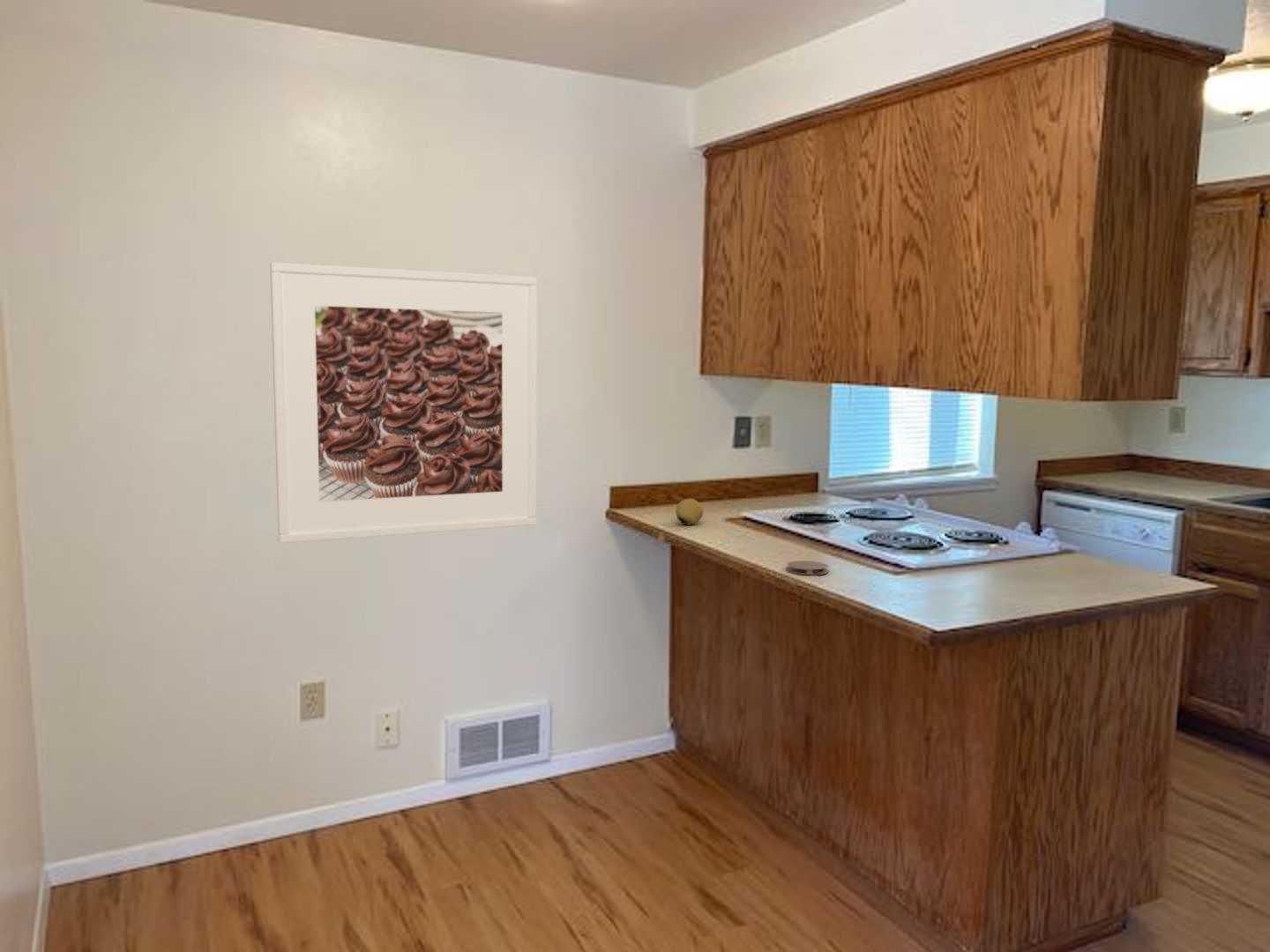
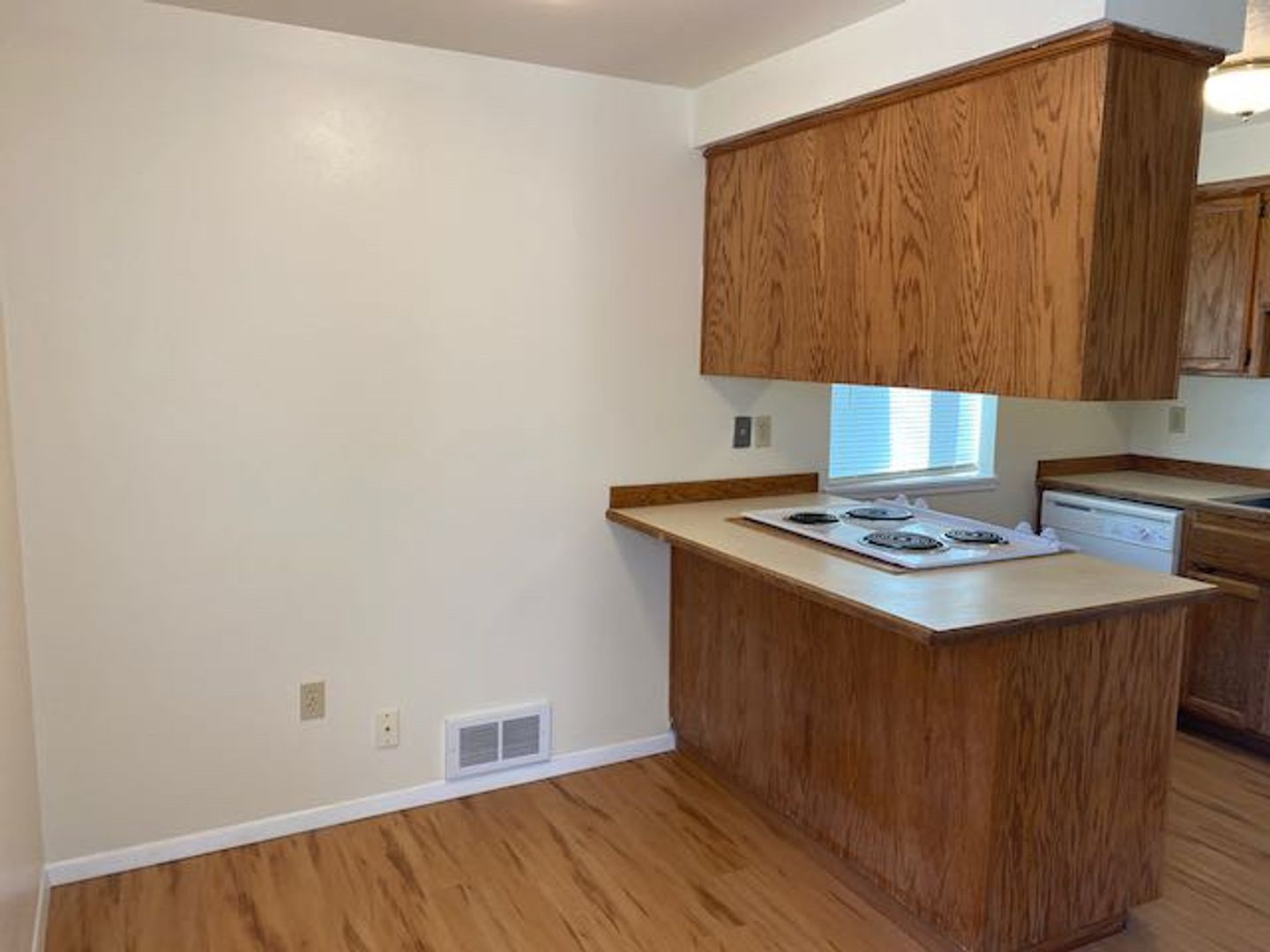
- coaster (807, 568)
- fruit (689, 511)
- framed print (413, 404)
